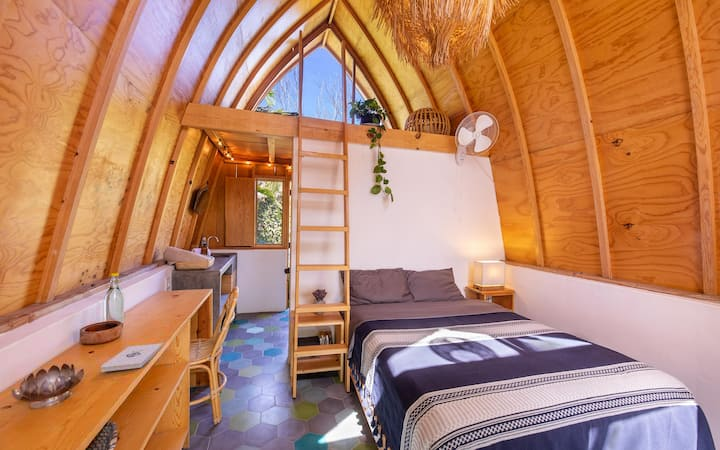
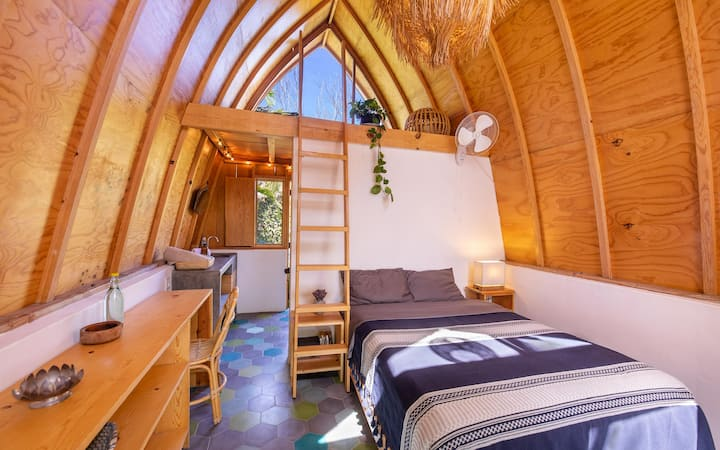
- notepad (134, 356)
